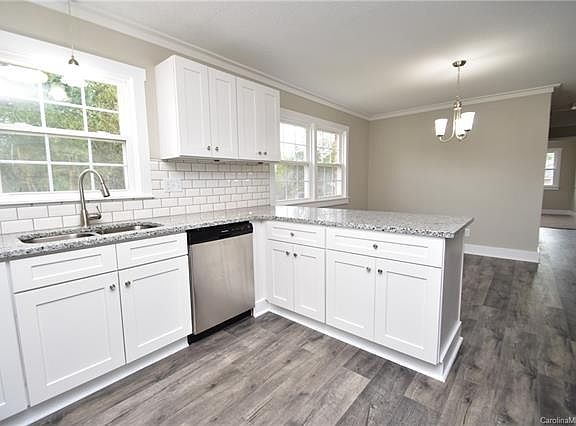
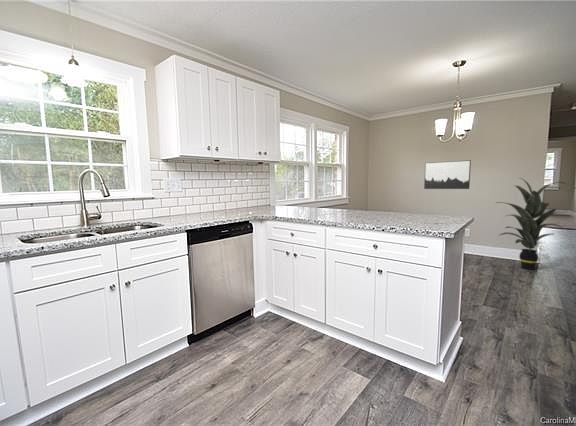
+ wall art (446, 175)
+ indoor plant (527, 223)
